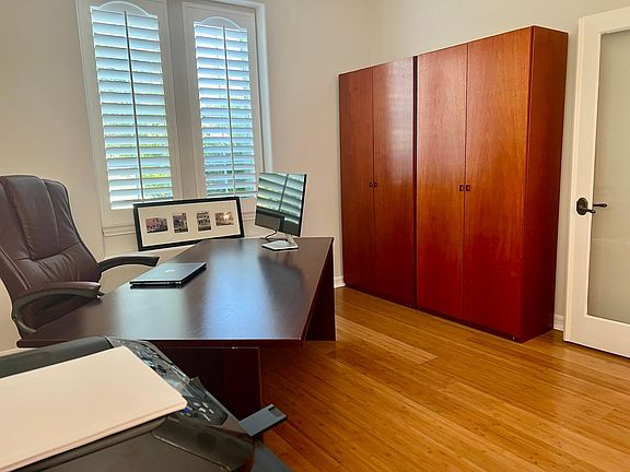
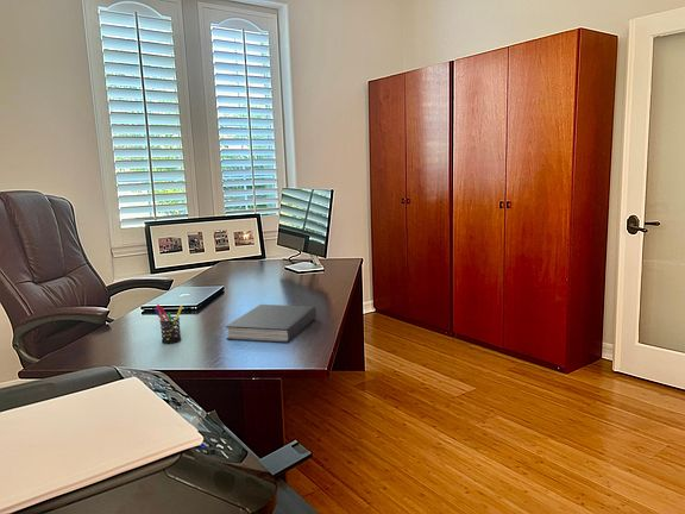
+ pen holder (169, 322)
+ book (274, 321)
